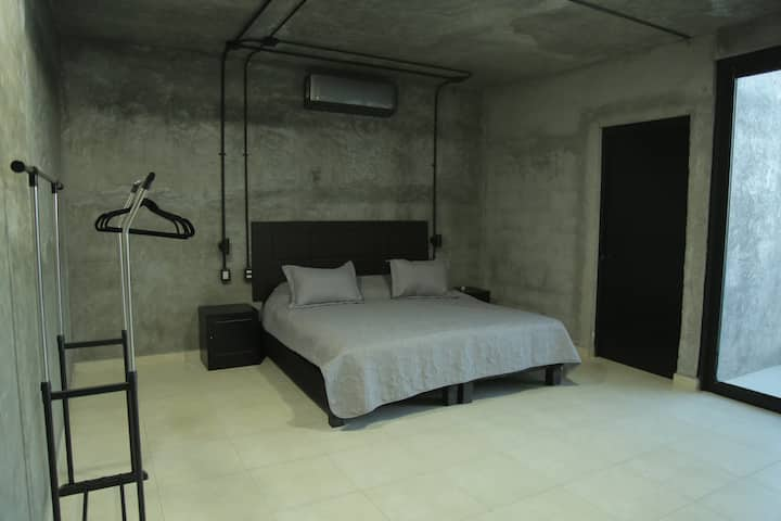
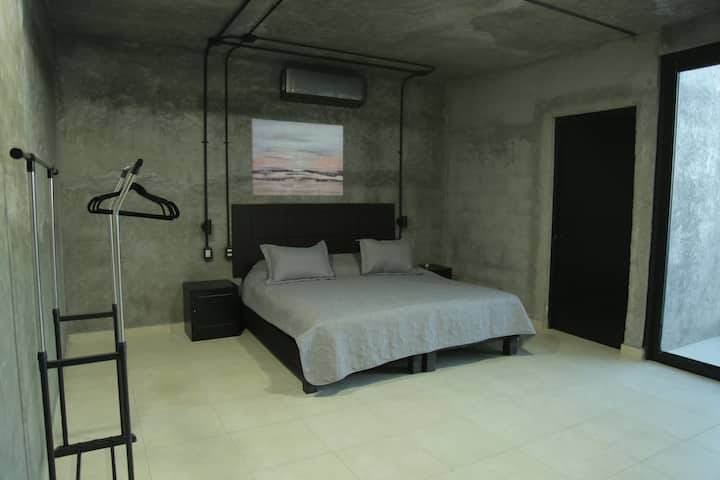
+ wall art (299, 159)
